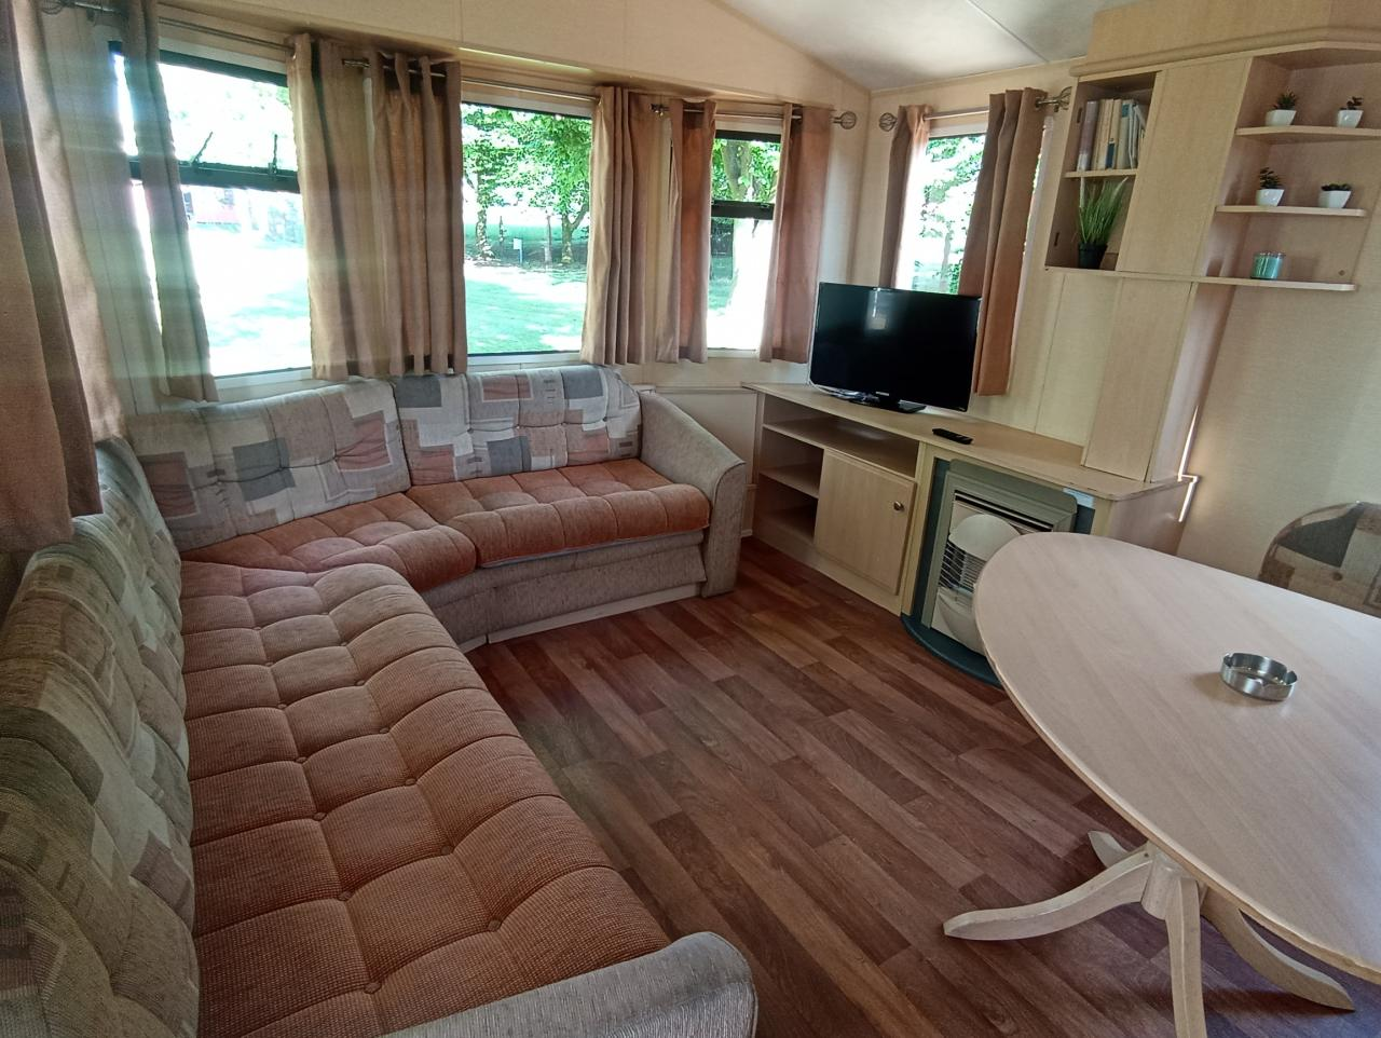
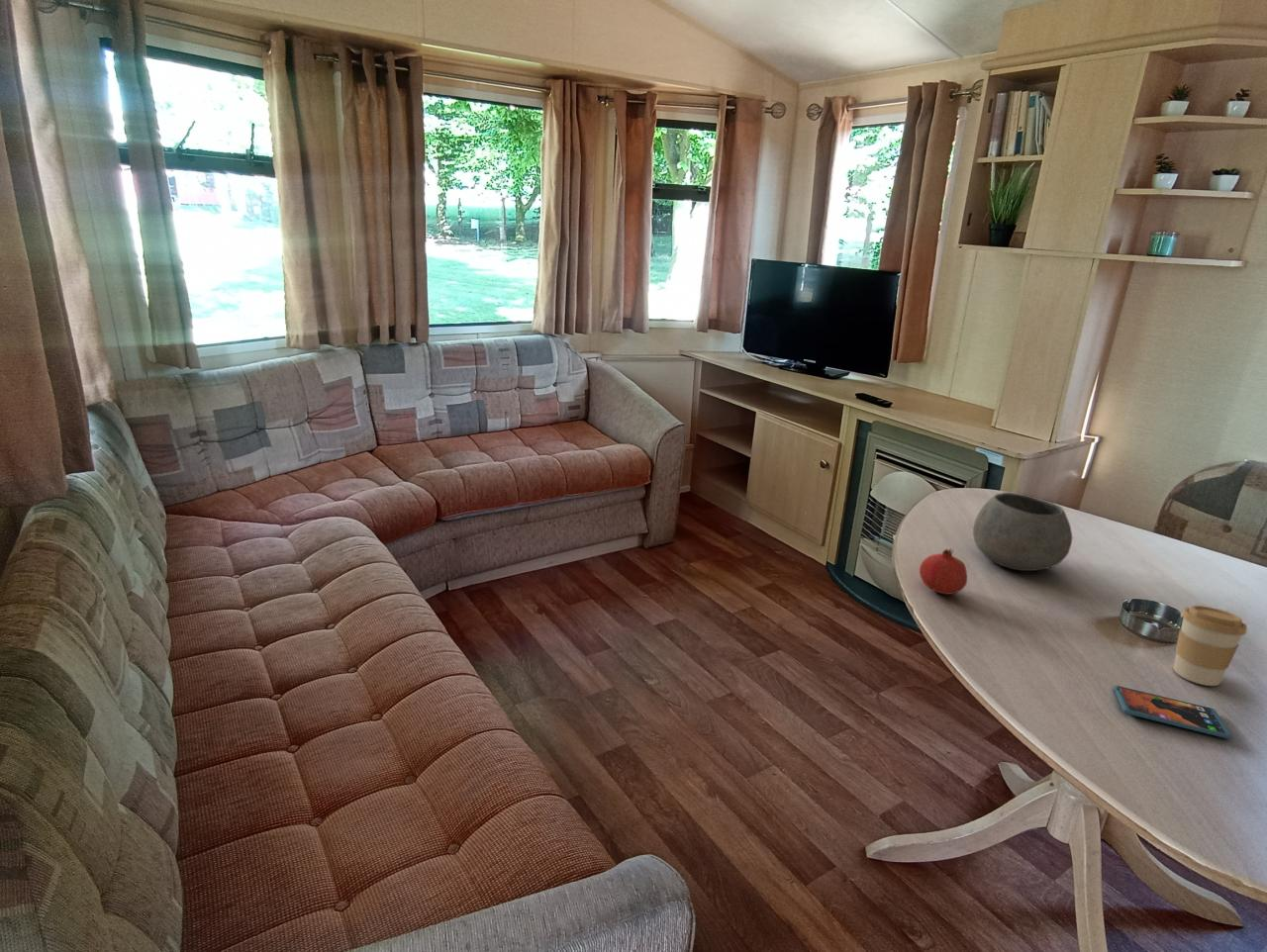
+ smartphone (1169, 711)
+ coffee cup (1206, 643)
+ fruit (944, 570)
+ bowl (1021, 532)
